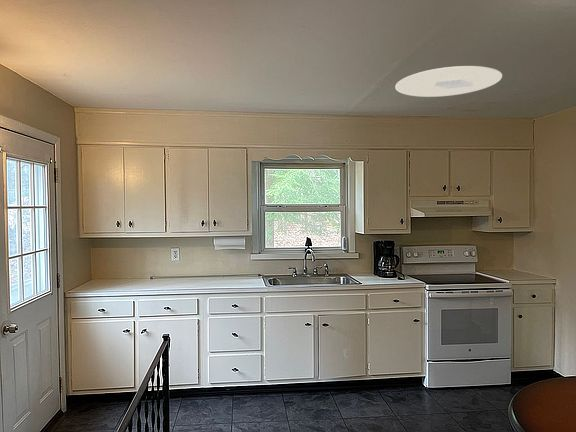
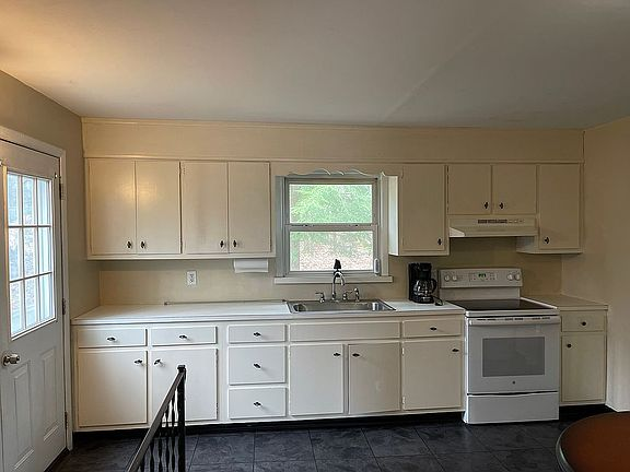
- ceiling light (446, 78)
